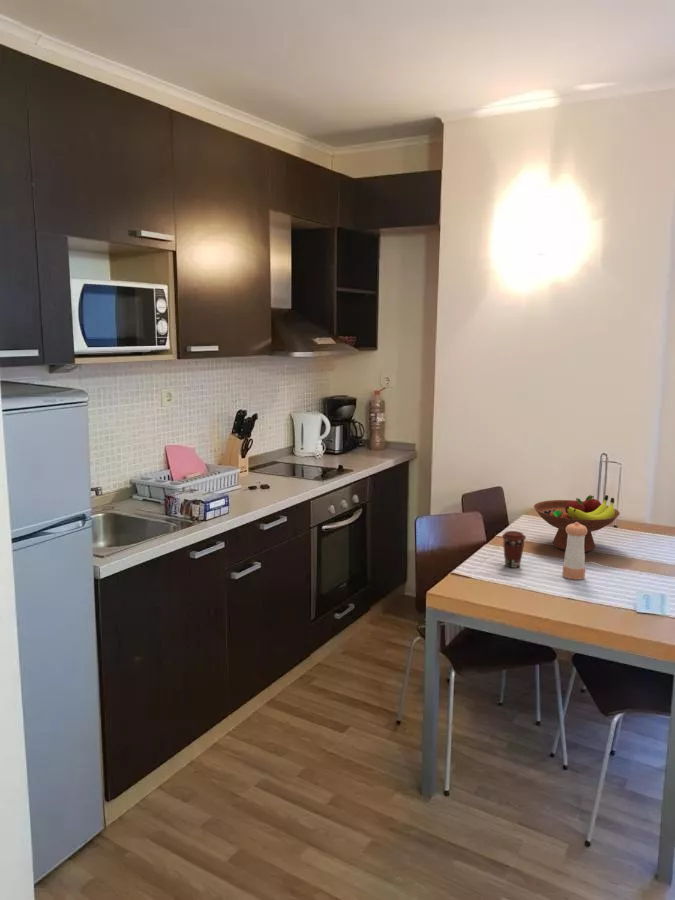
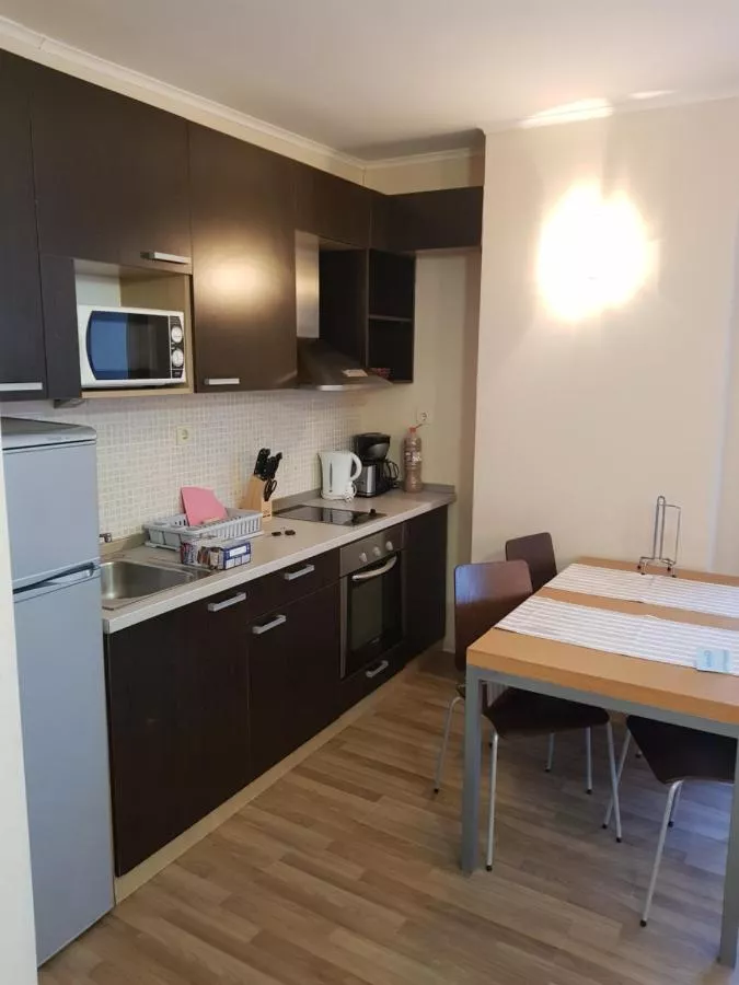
- fruit bowl (575, 520)
- coffee cup (513, 549)
- pepper shaker (575, 549)
